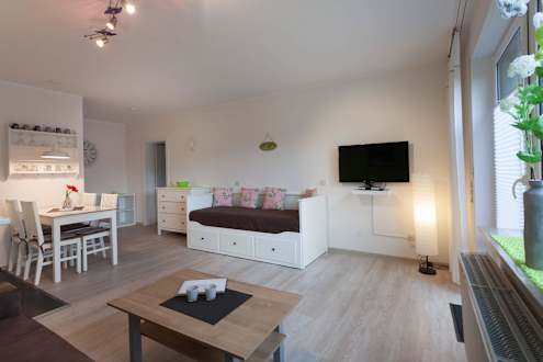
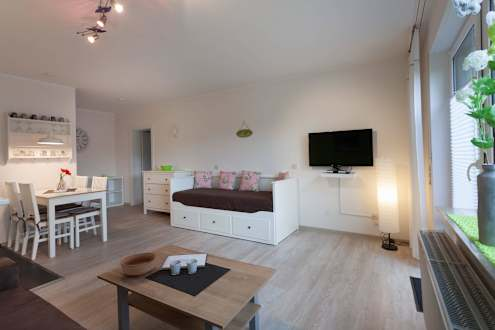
+ bowl (139, 265)
